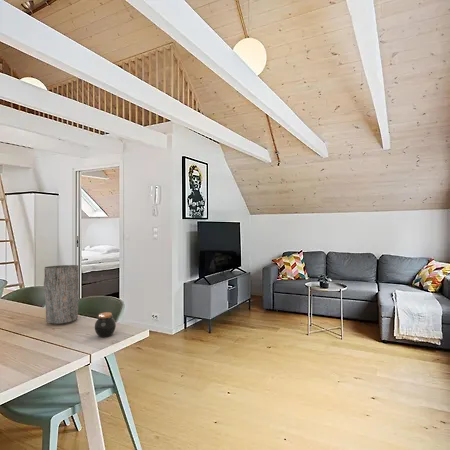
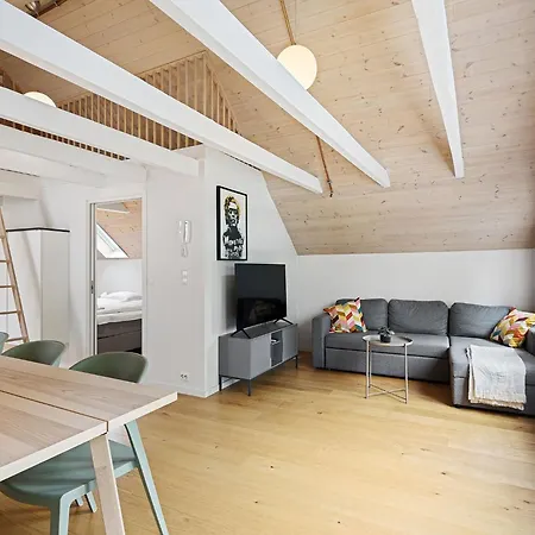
- jar (105, 324)
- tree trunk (61, 293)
